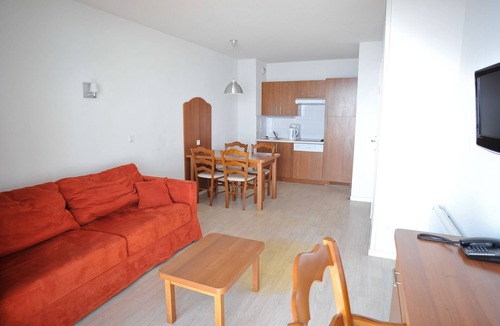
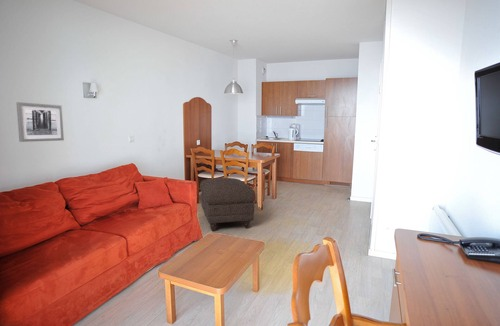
+ ottoman (225, 201)
+ wall art (41, 122)
